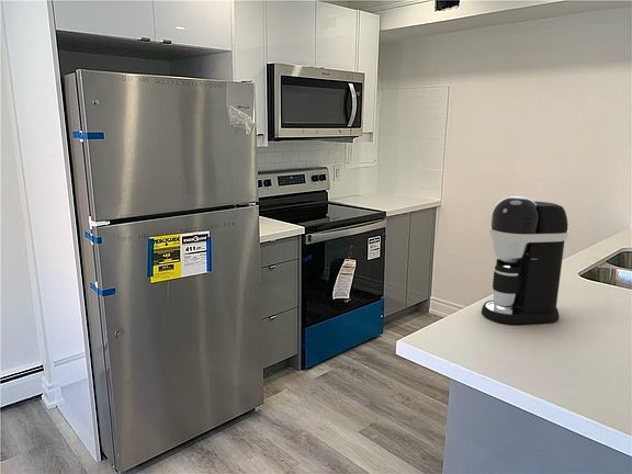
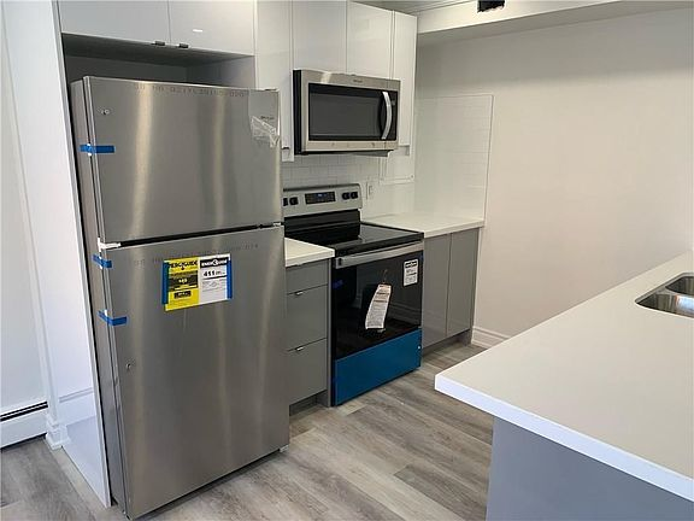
- coffee maker (526, 257)
